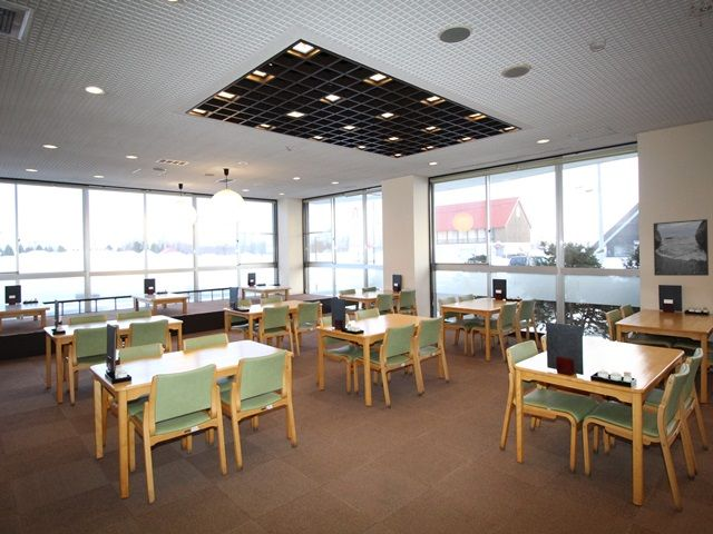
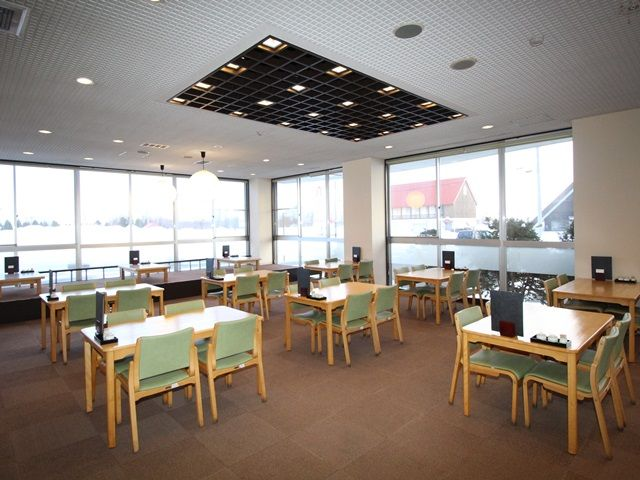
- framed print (680, 248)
